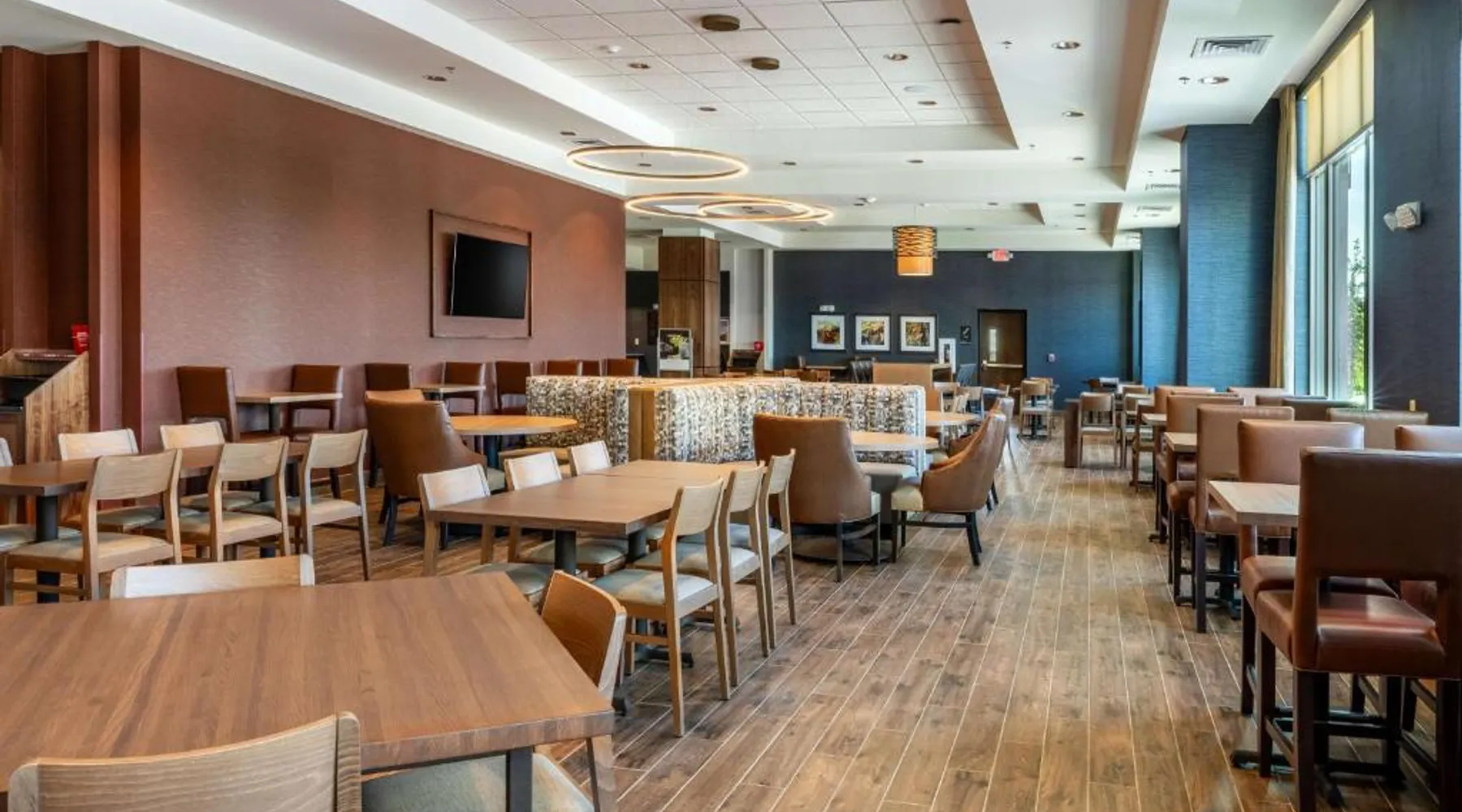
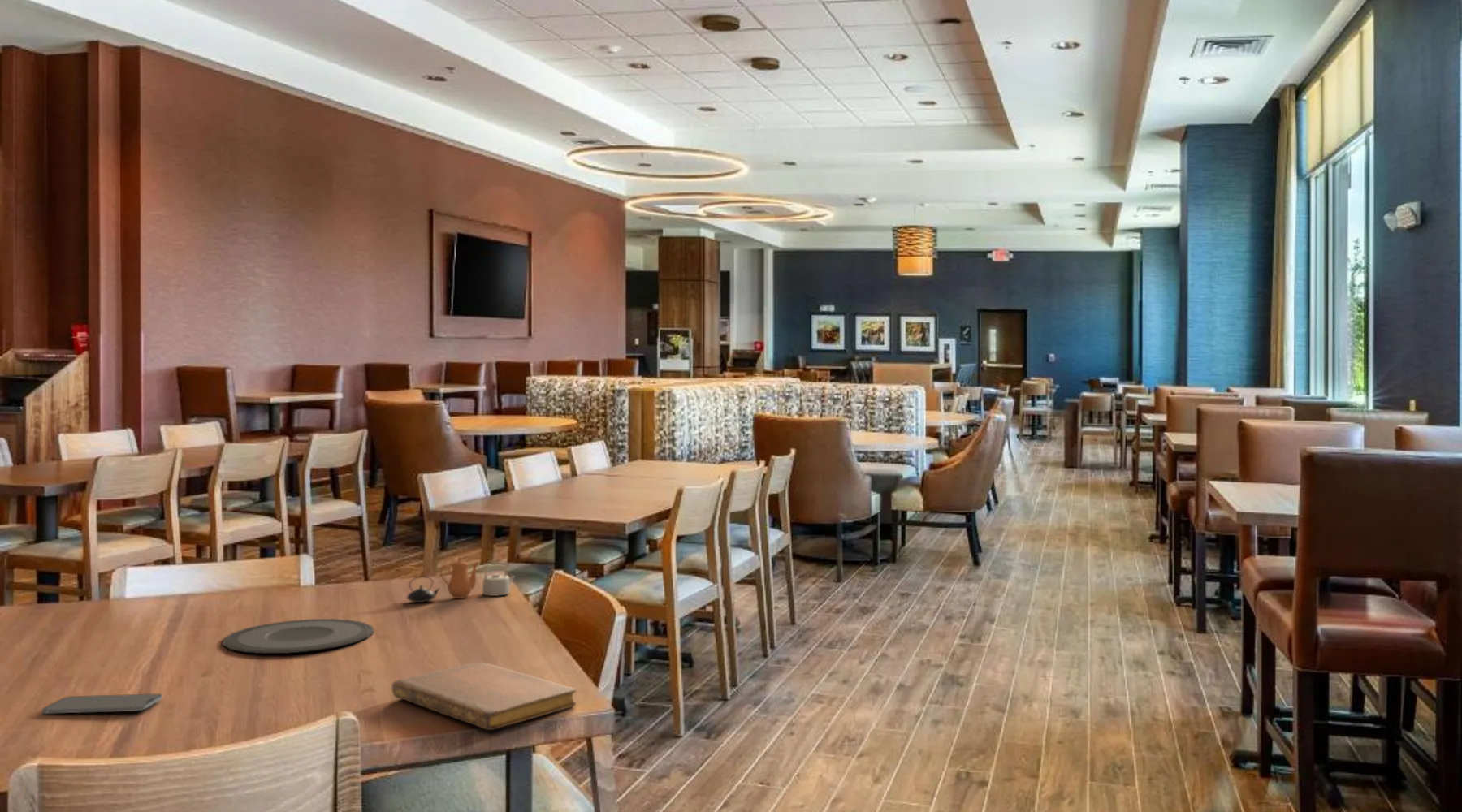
+ plate (300, 634)
+ notebook (483, 693)
+ smartphone (103, 703)
+ teapot (462, 577)
